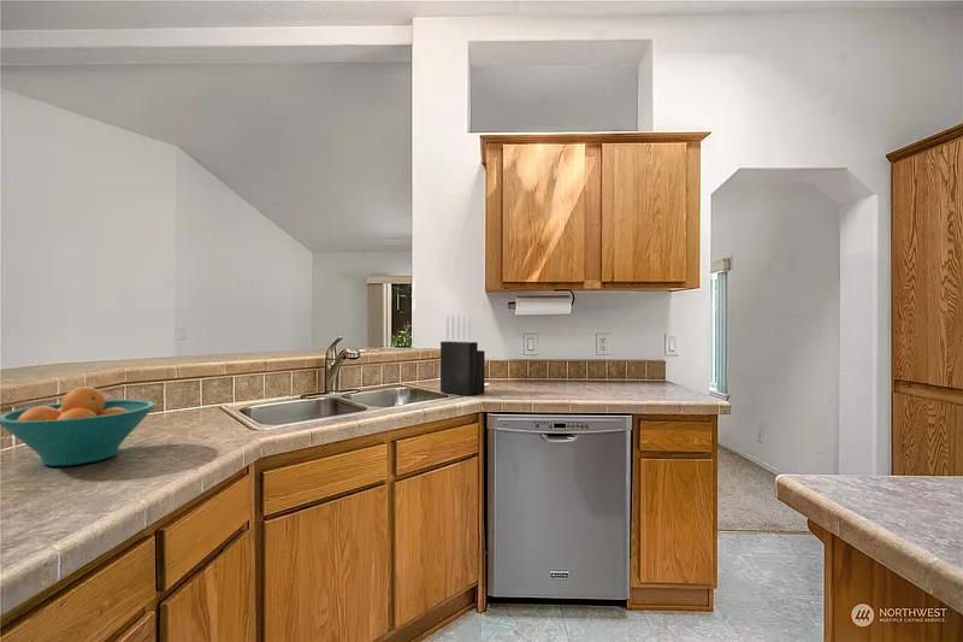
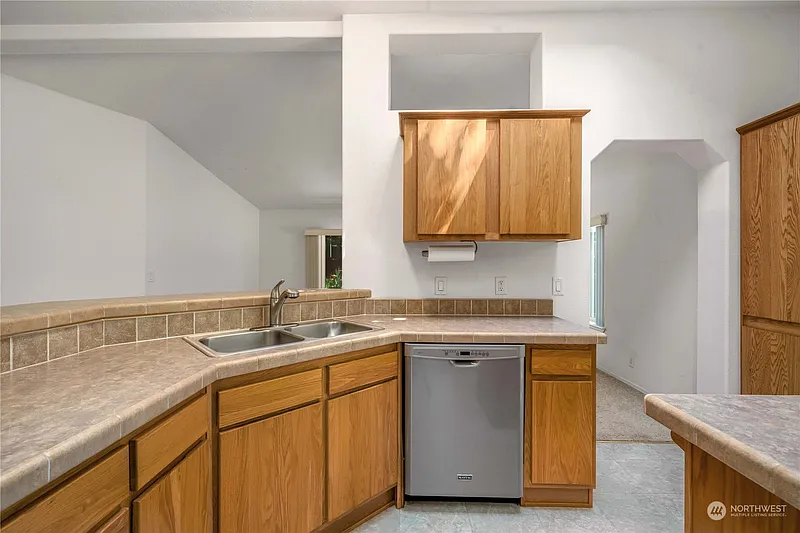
- fruit bowl (81, 422)
- knife block (463, 354)
